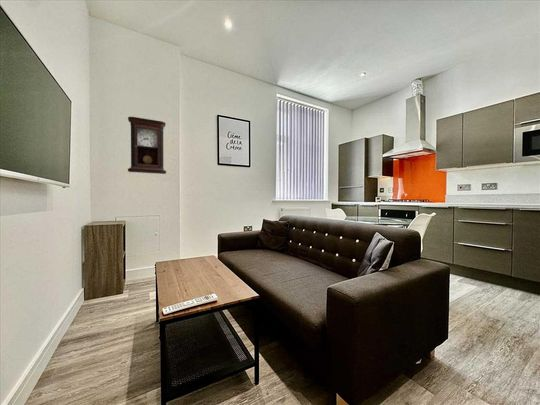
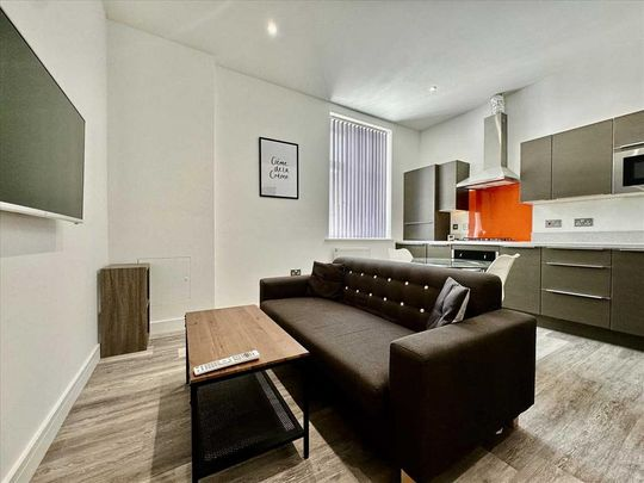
- pendulum clock (147, 146)
